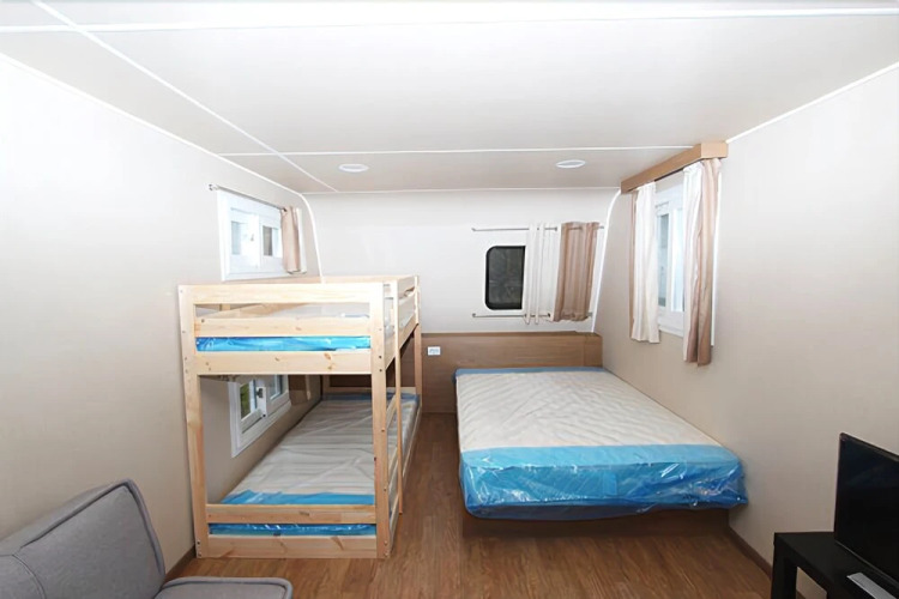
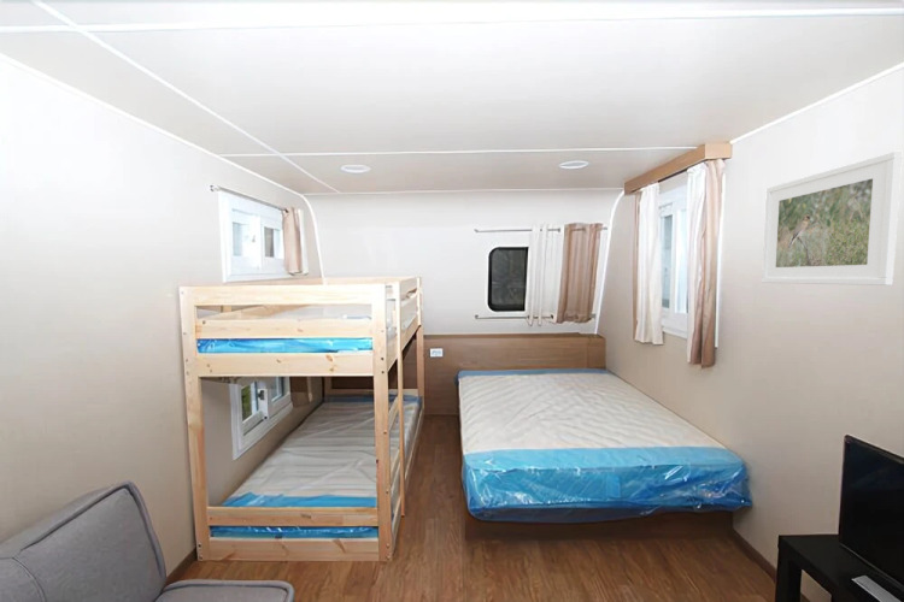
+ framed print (818, 229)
